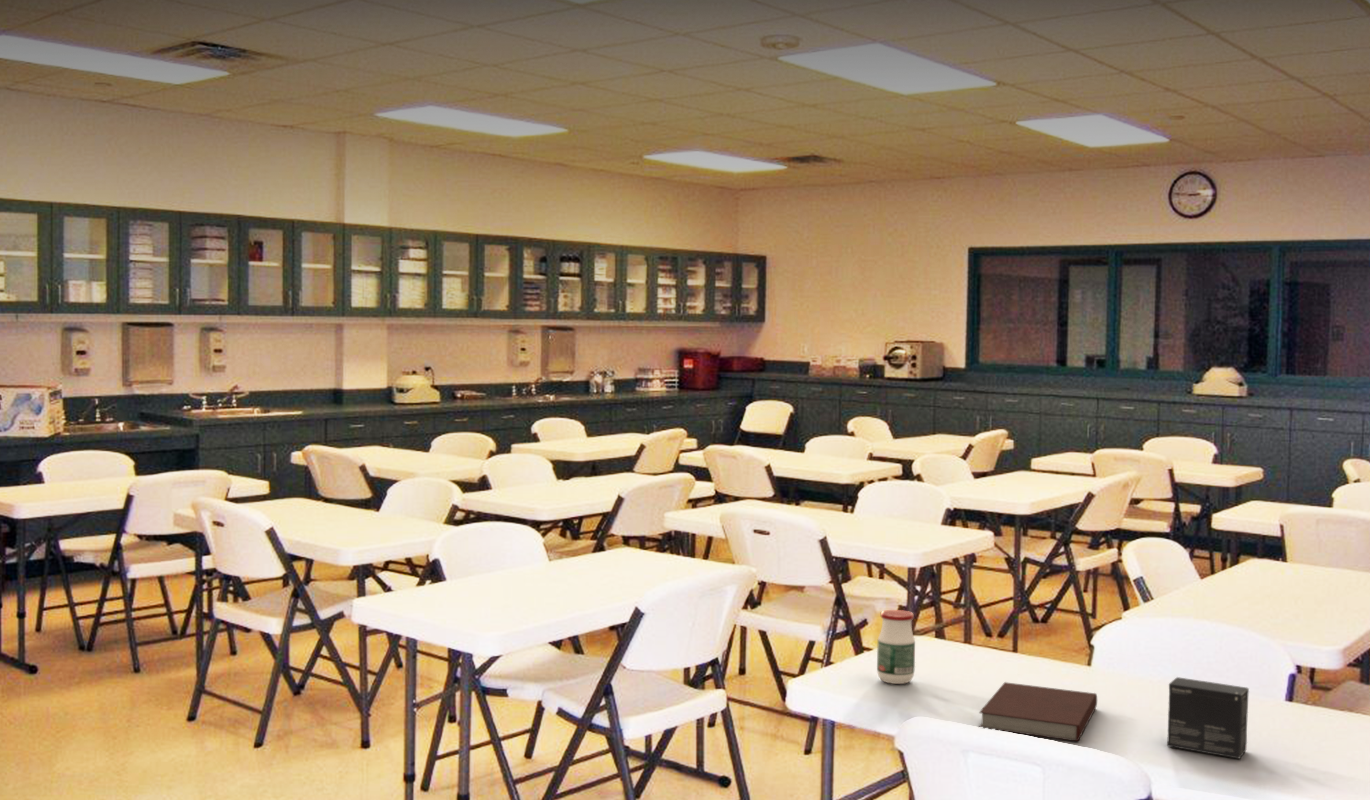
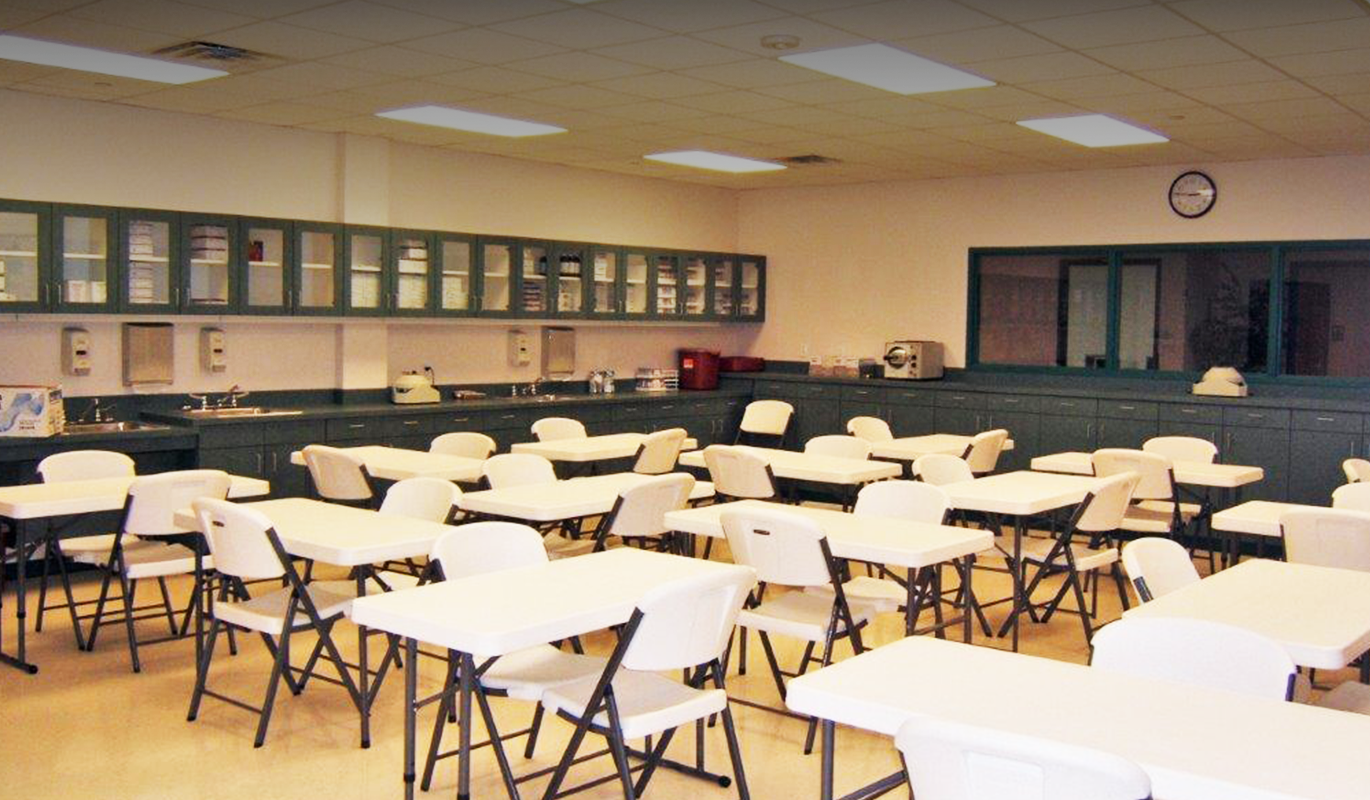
- small box (1207, 716)
- notebook (1039, 710)
- jar (896, 646)
